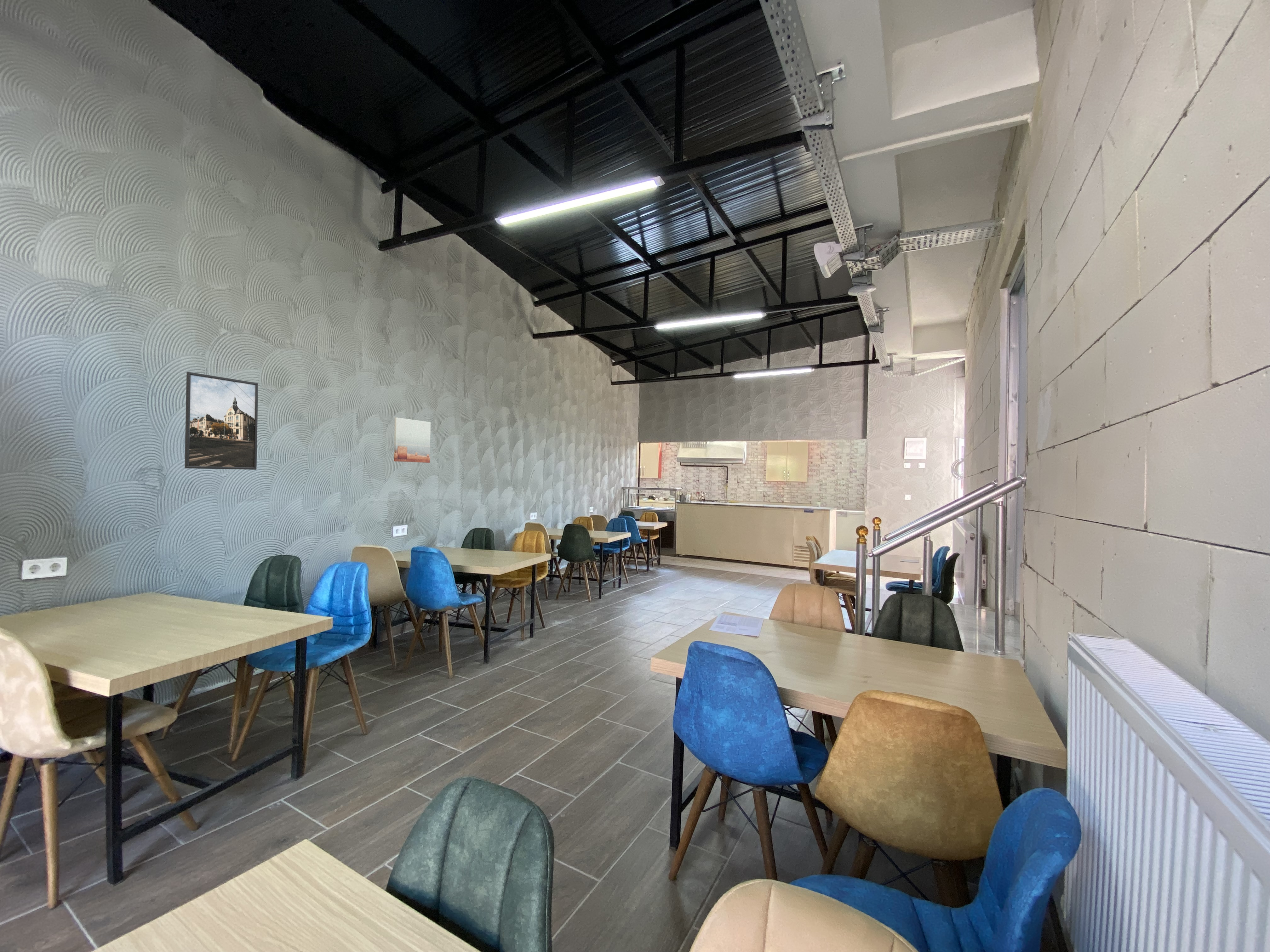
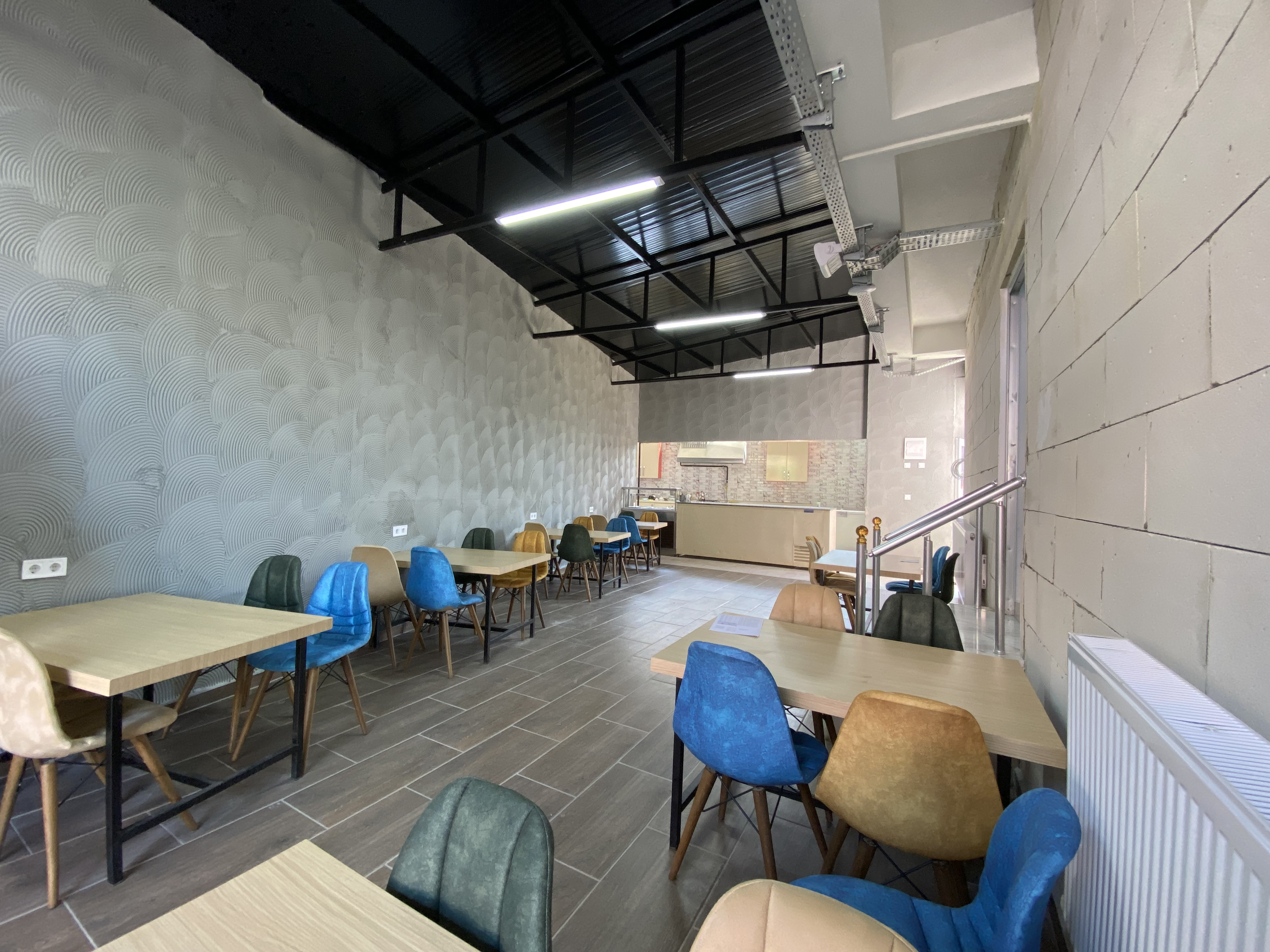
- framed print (223, 423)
- wall art (413, 441)
